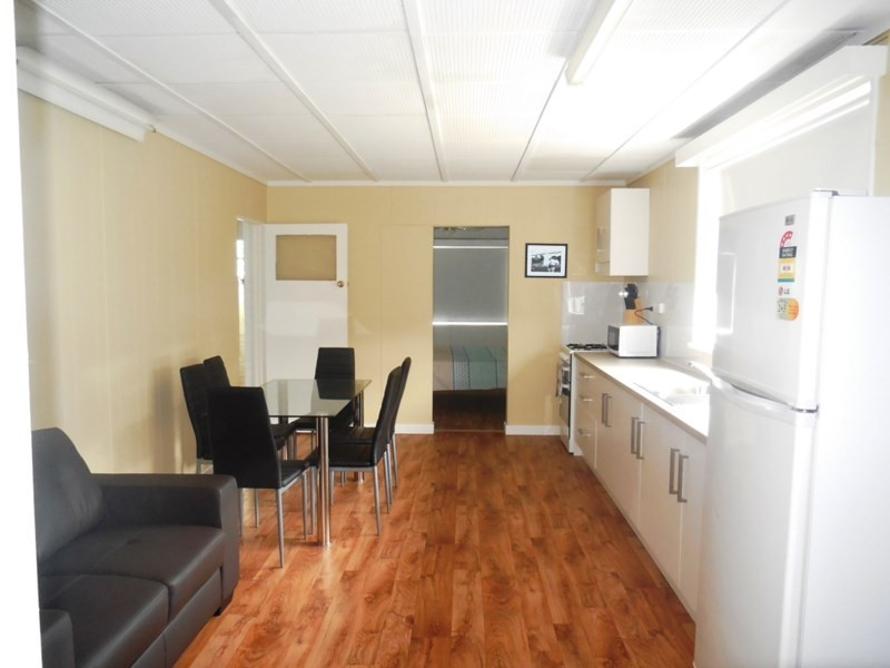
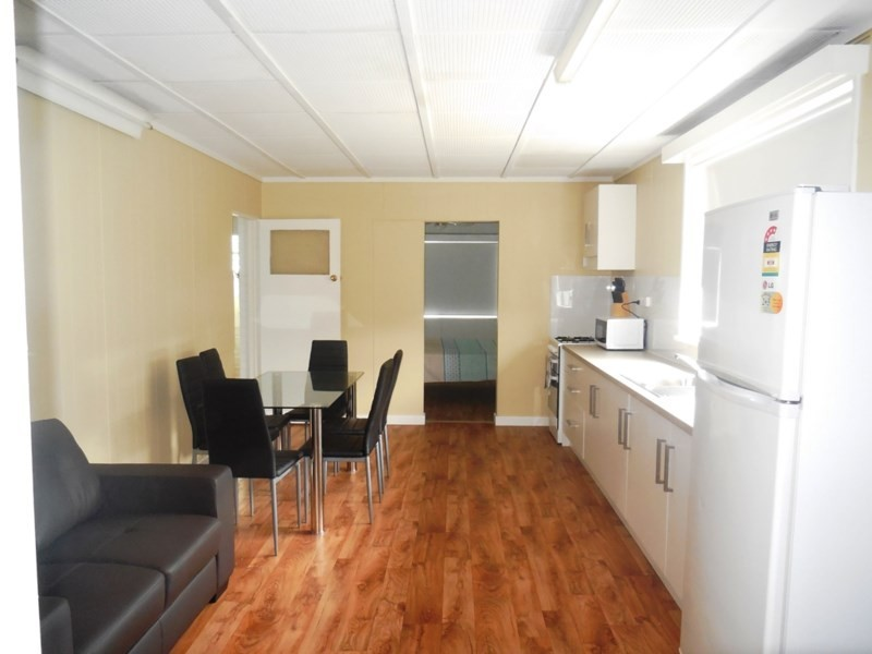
- picture frame (545, 261)
